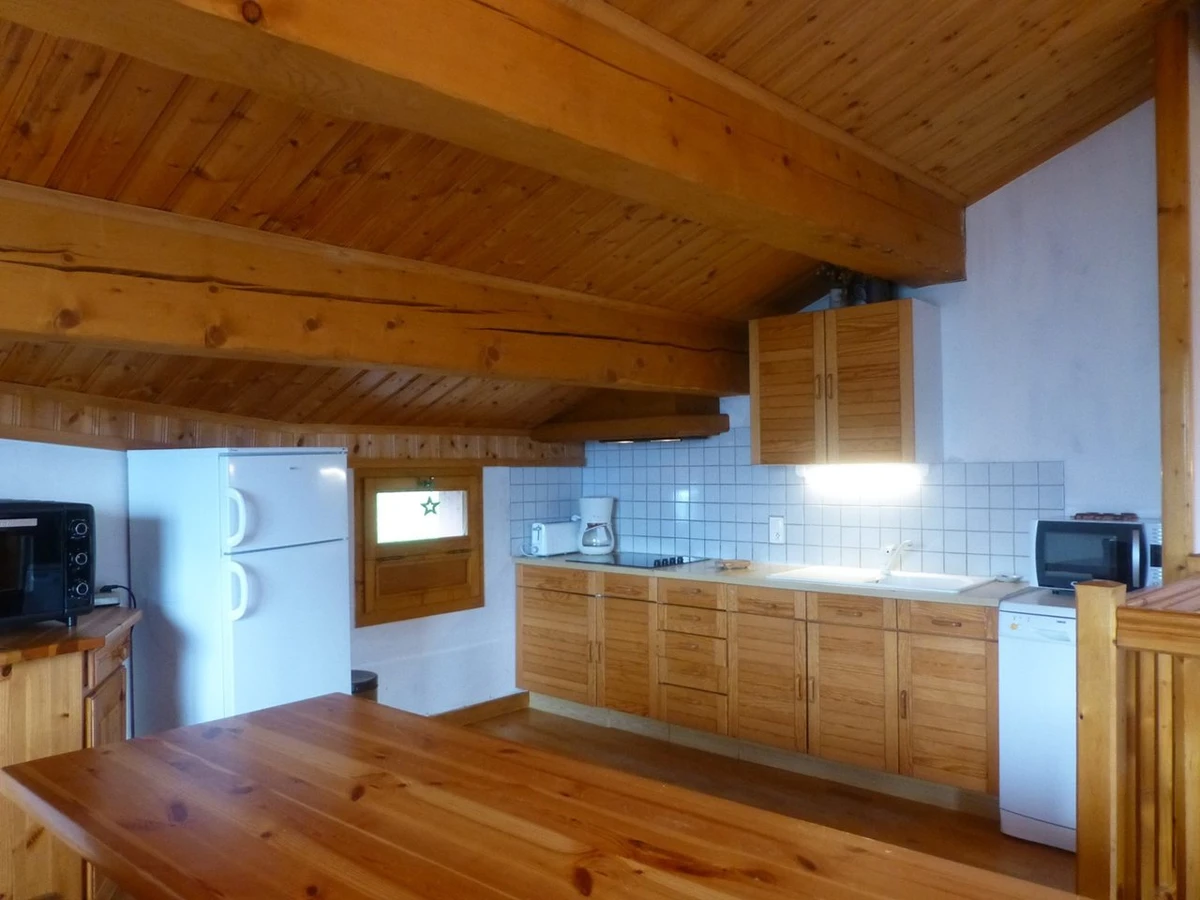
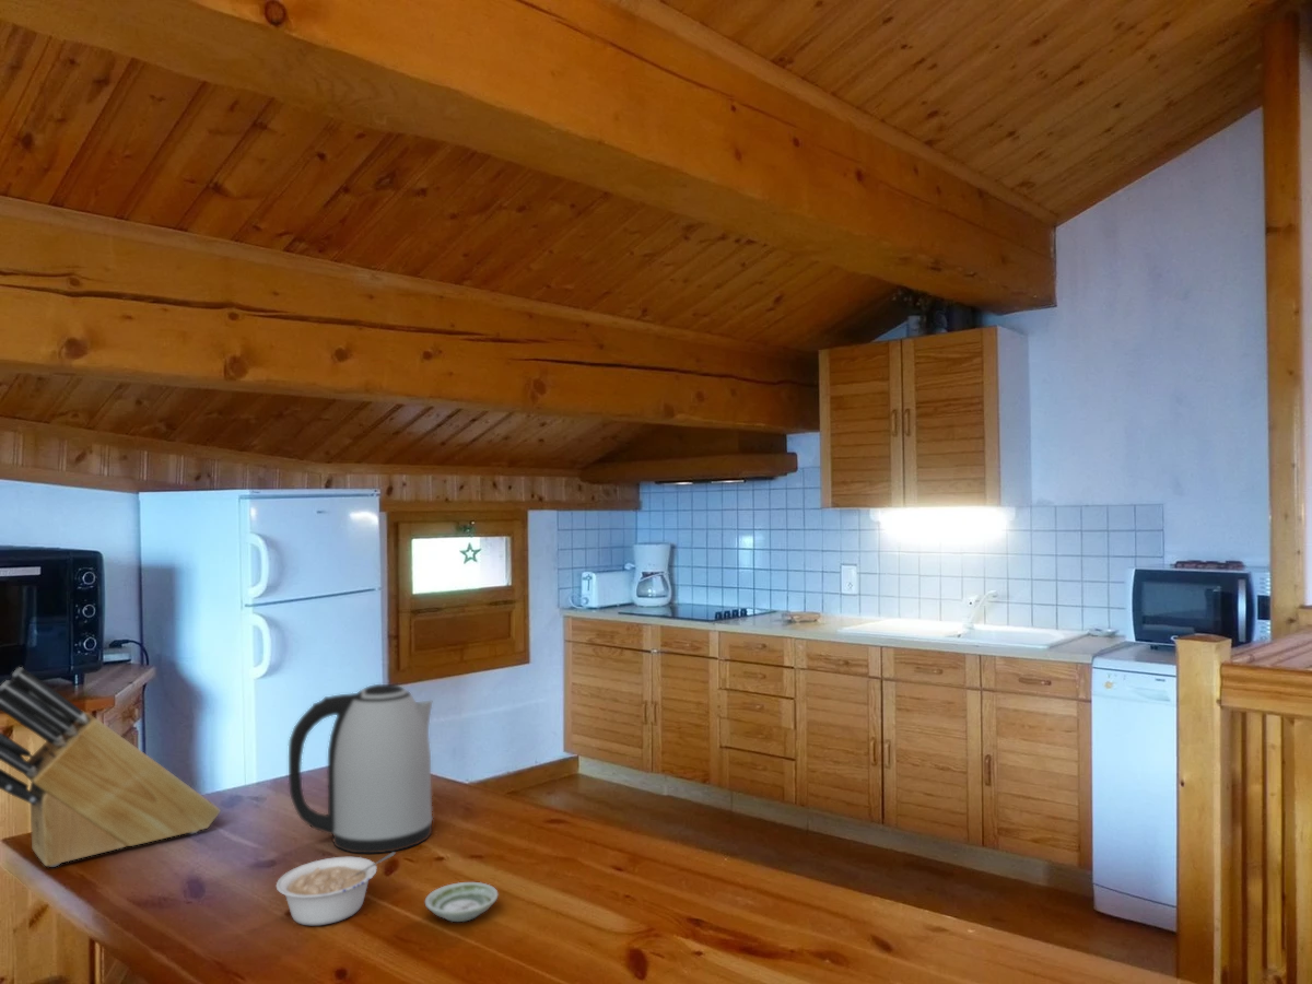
+ legume (330, 888)
+ kettle (362, 762)
+ knife block (95, 751)
+ saucer (461, 904)
